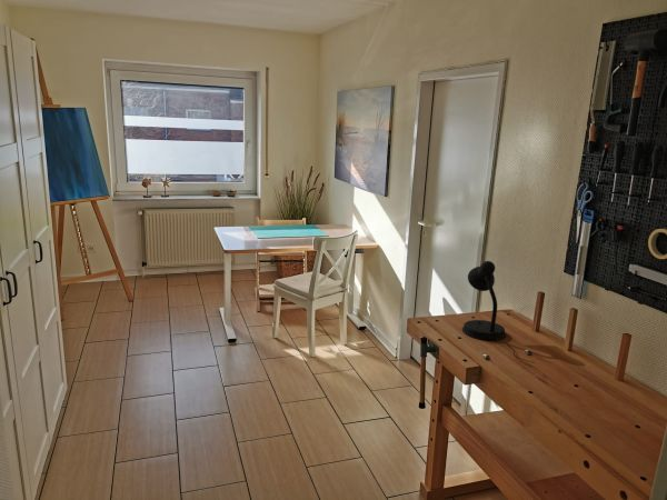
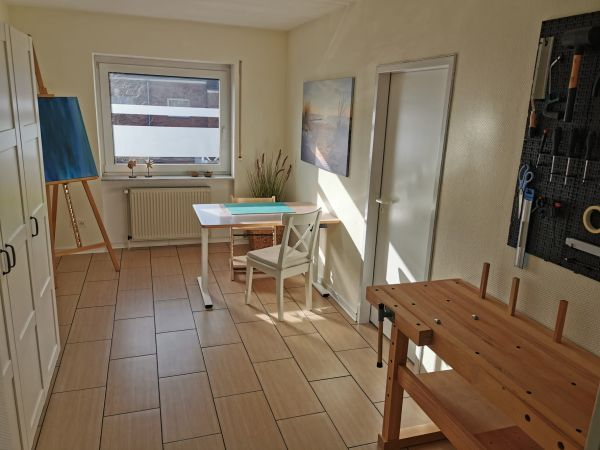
- desk lamp (496, 304)
